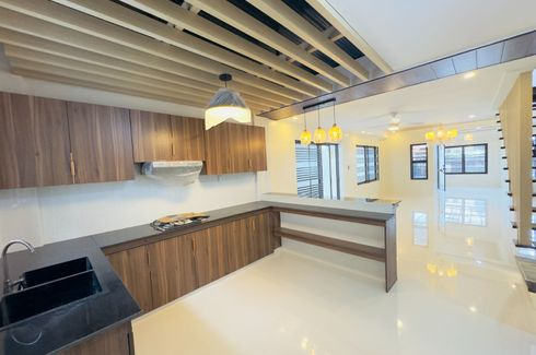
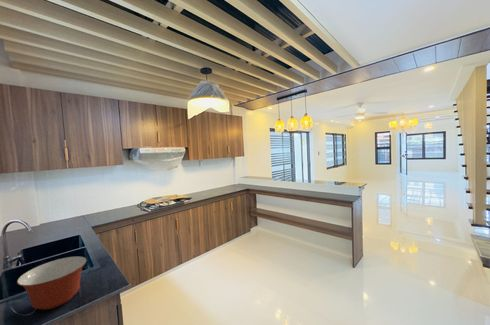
+ mixing bowl (56, 284)
